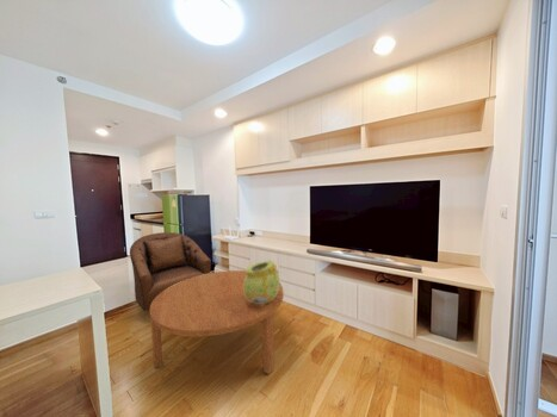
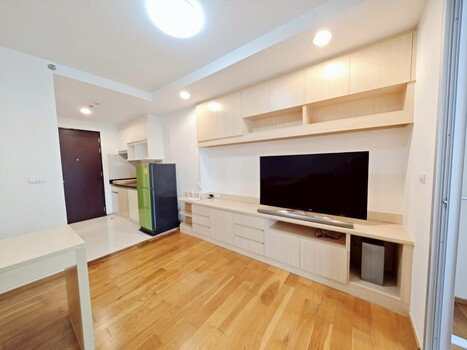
- armchair (169, 268)
- decorative container (261, 281)
- coffee table (222, 318)
